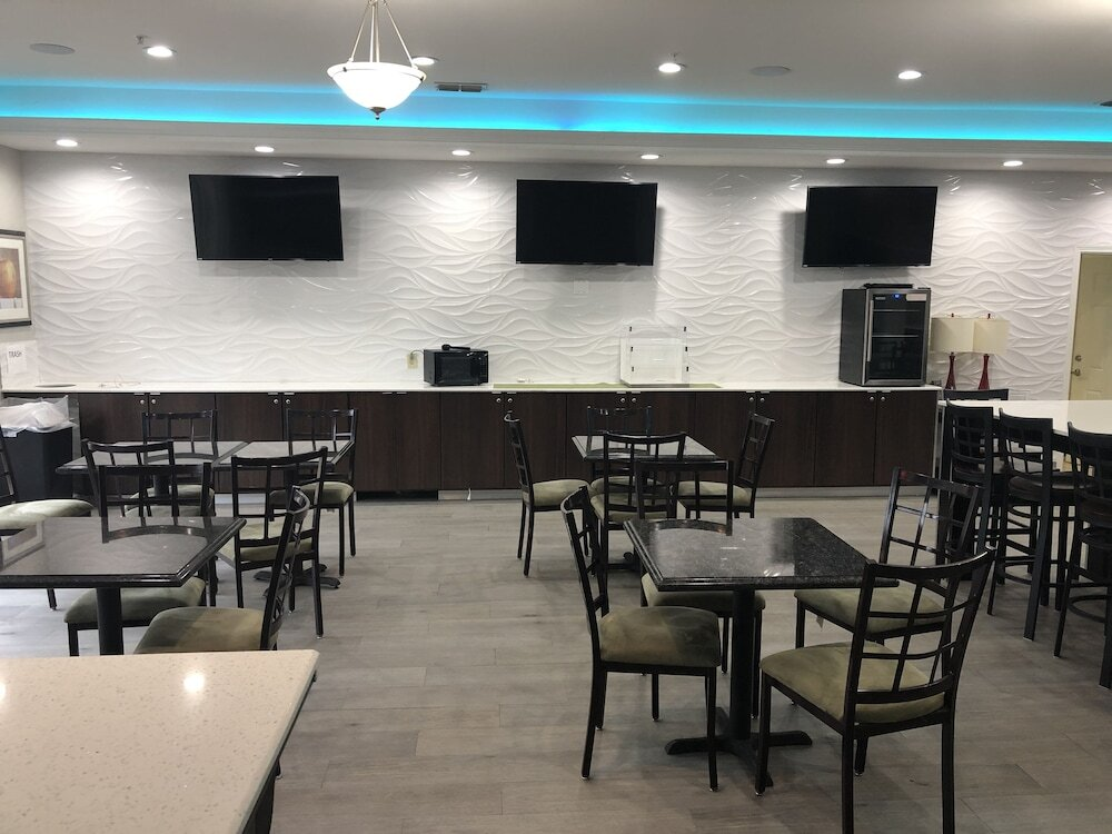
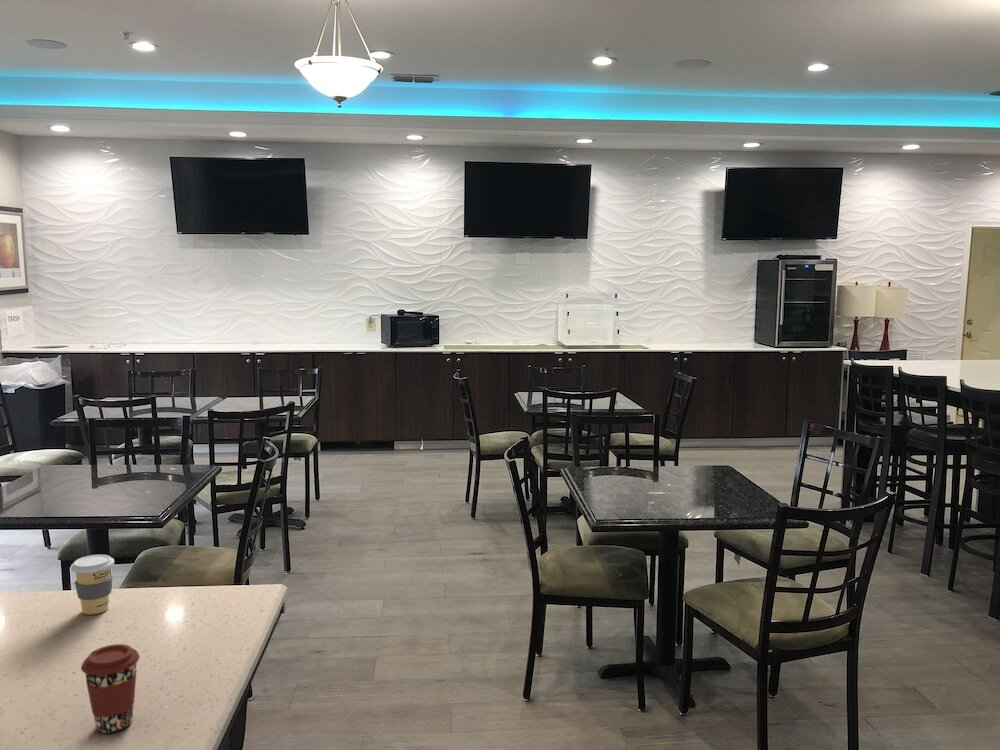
+ coffee cup (112, 688)
+ coffee cup (93, 585)
